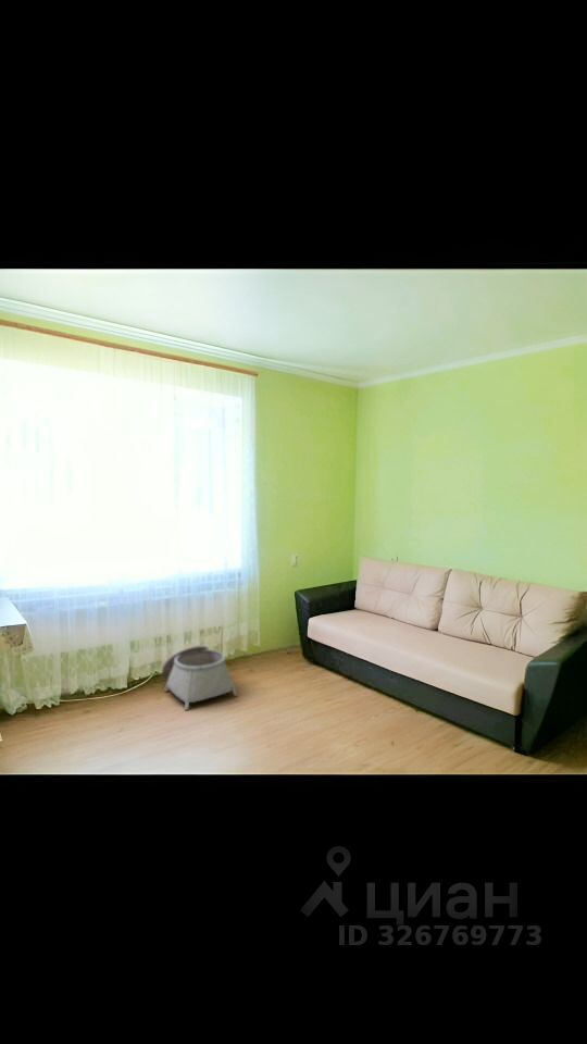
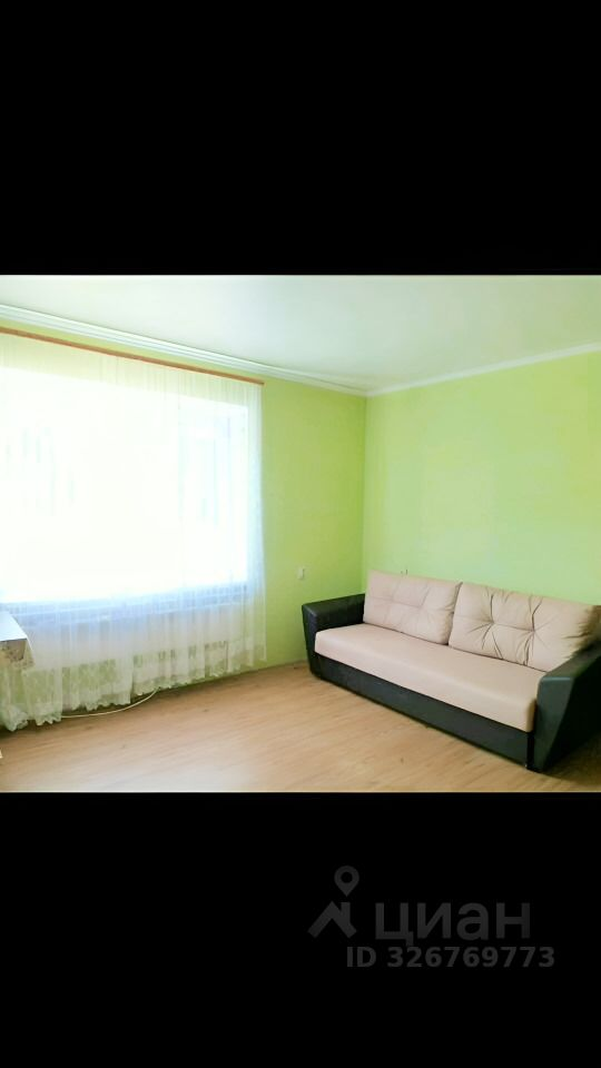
- basket (195, 669)
